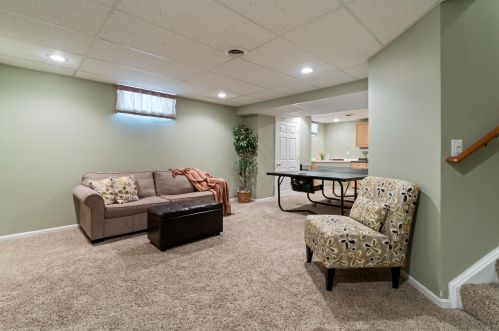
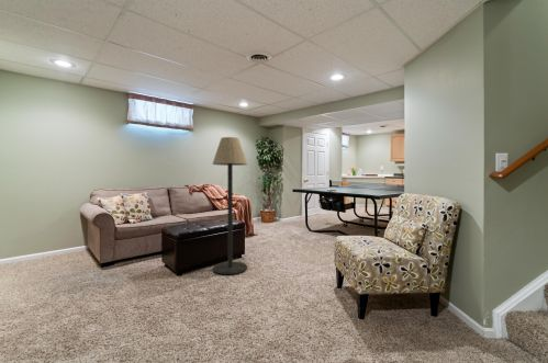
+ floor lamp (230, 203)
